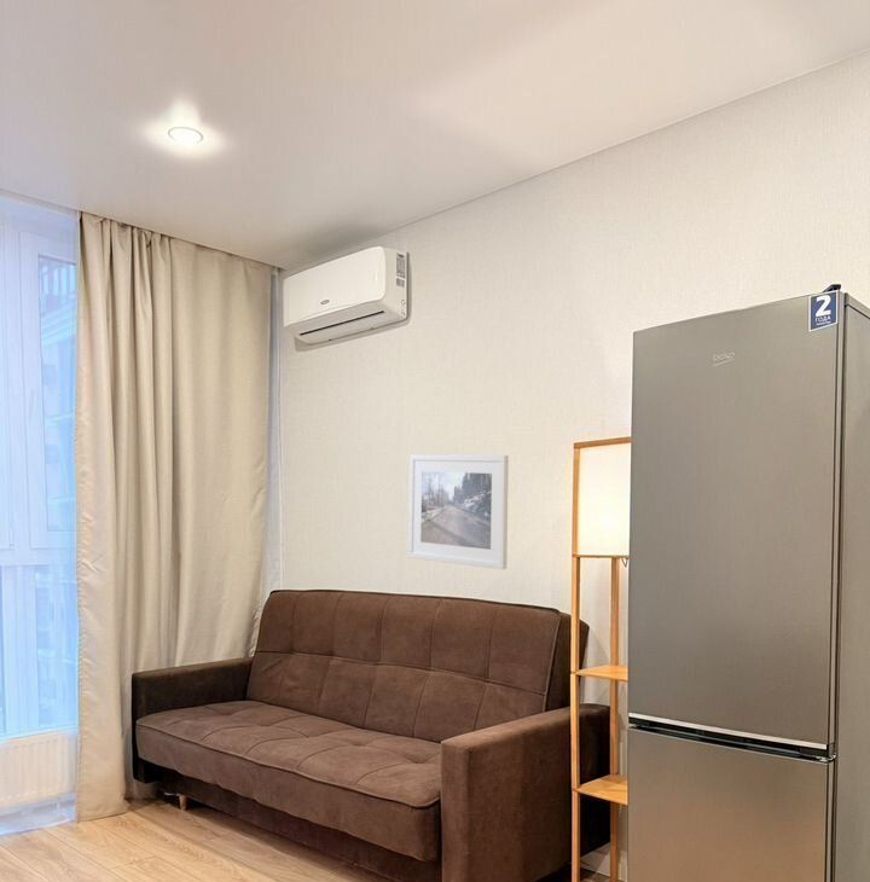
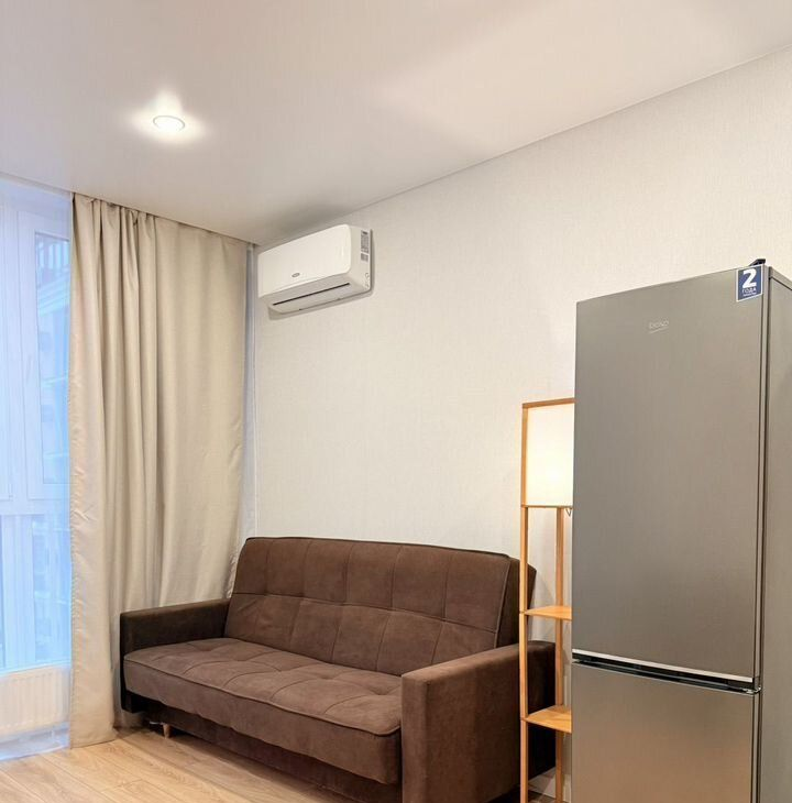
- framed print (456, 509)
